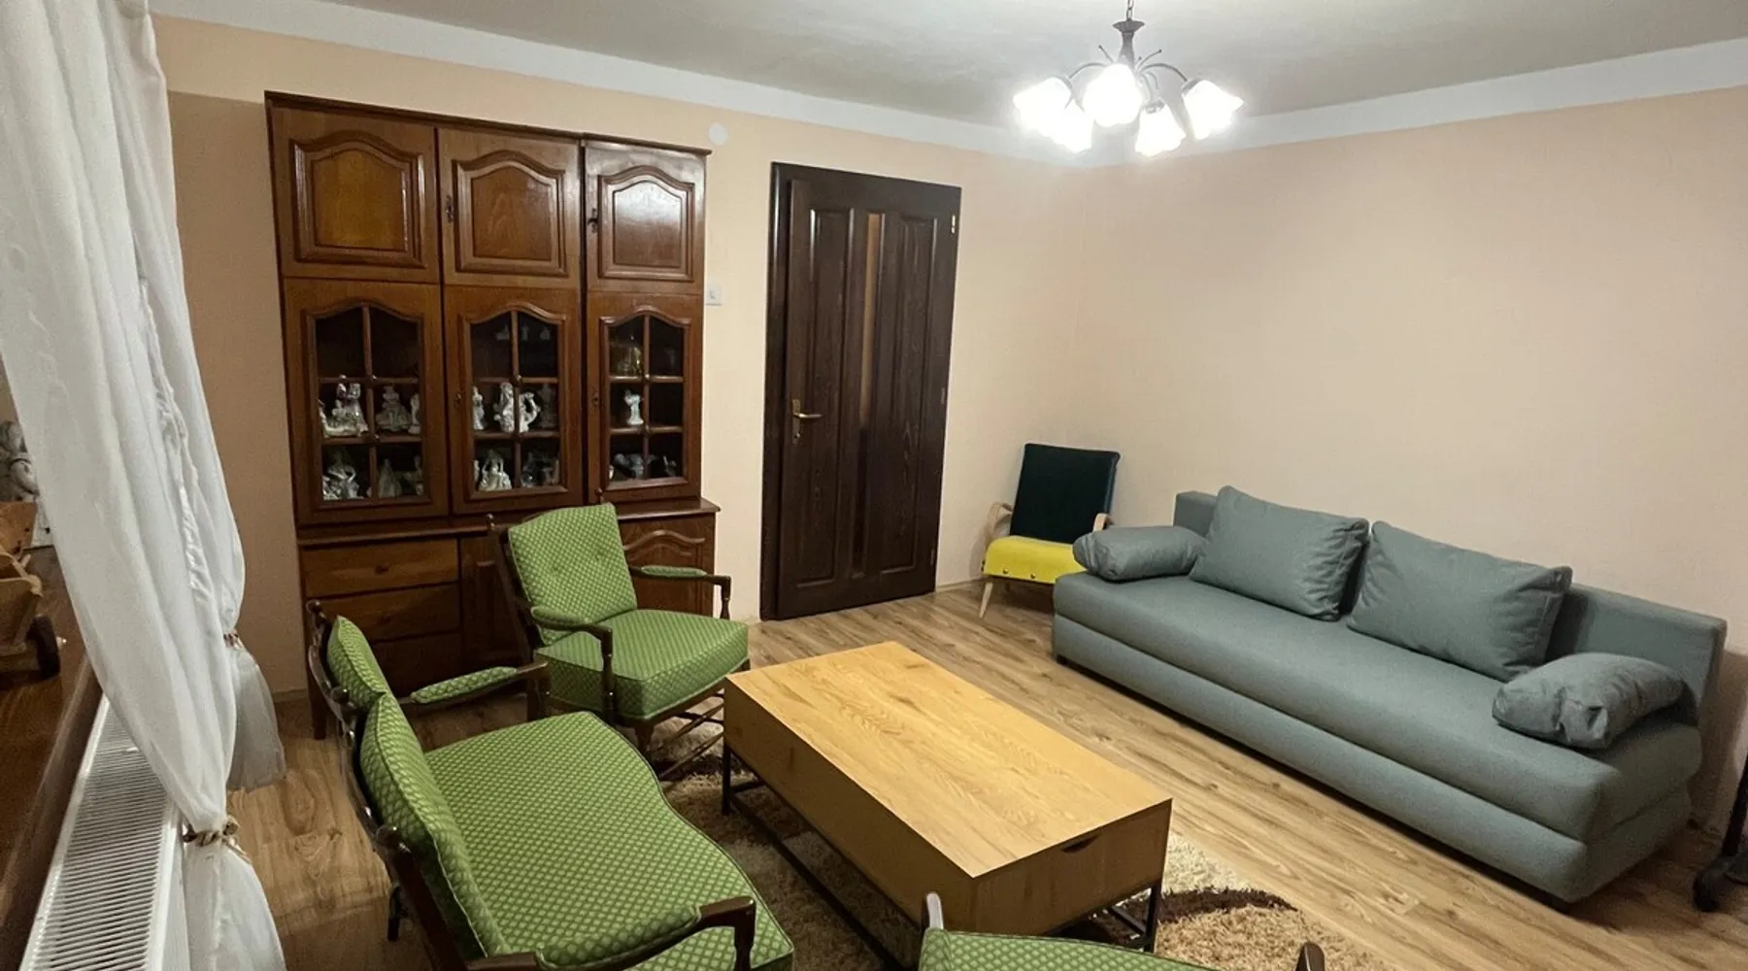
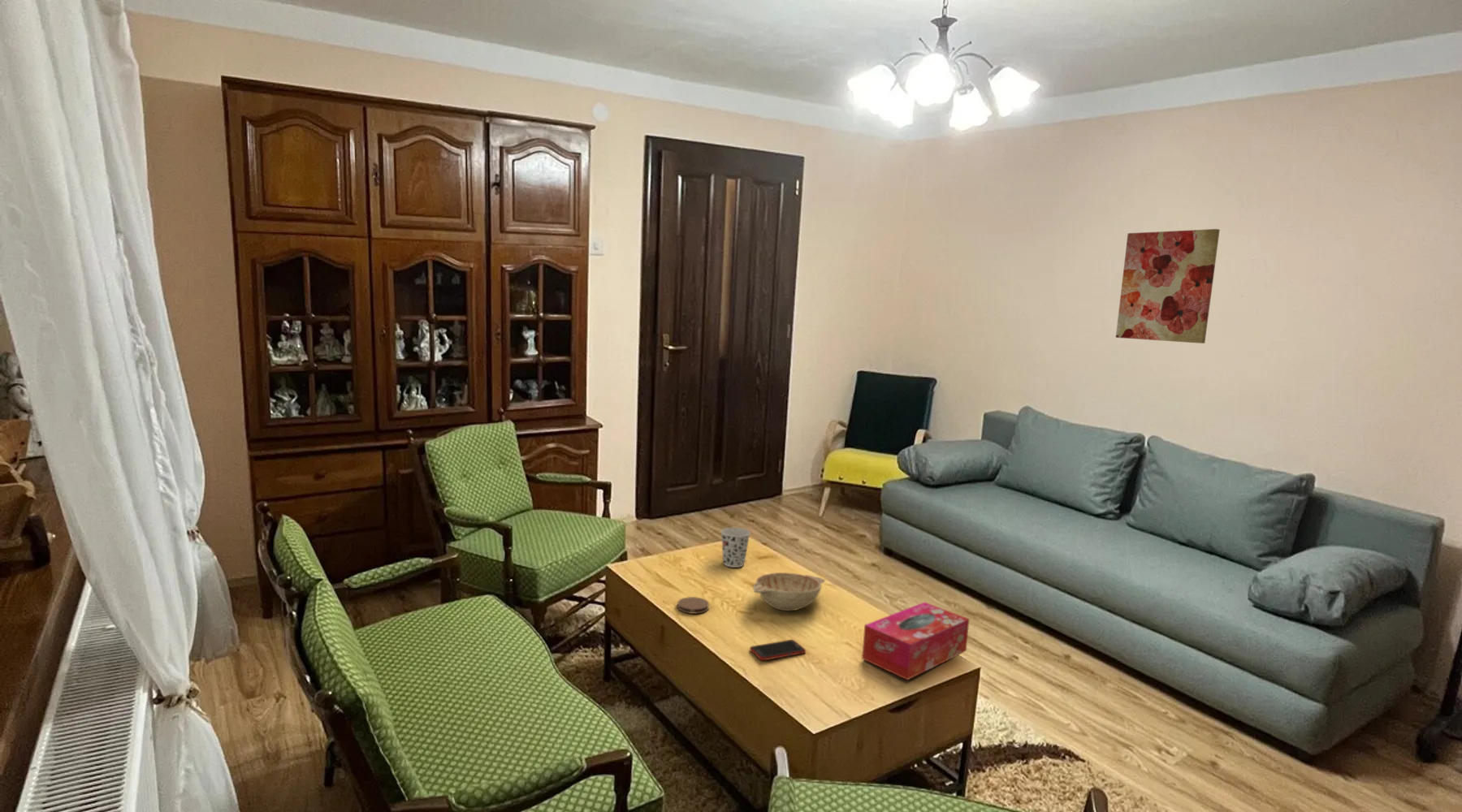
+ cell phone (777, 650)
+ tissue box (916, 638)
+ decorative bowl (788, 593)
+ coaster (693, 605)
+ cup (734, 547)
+ wall art (1165, 286)
